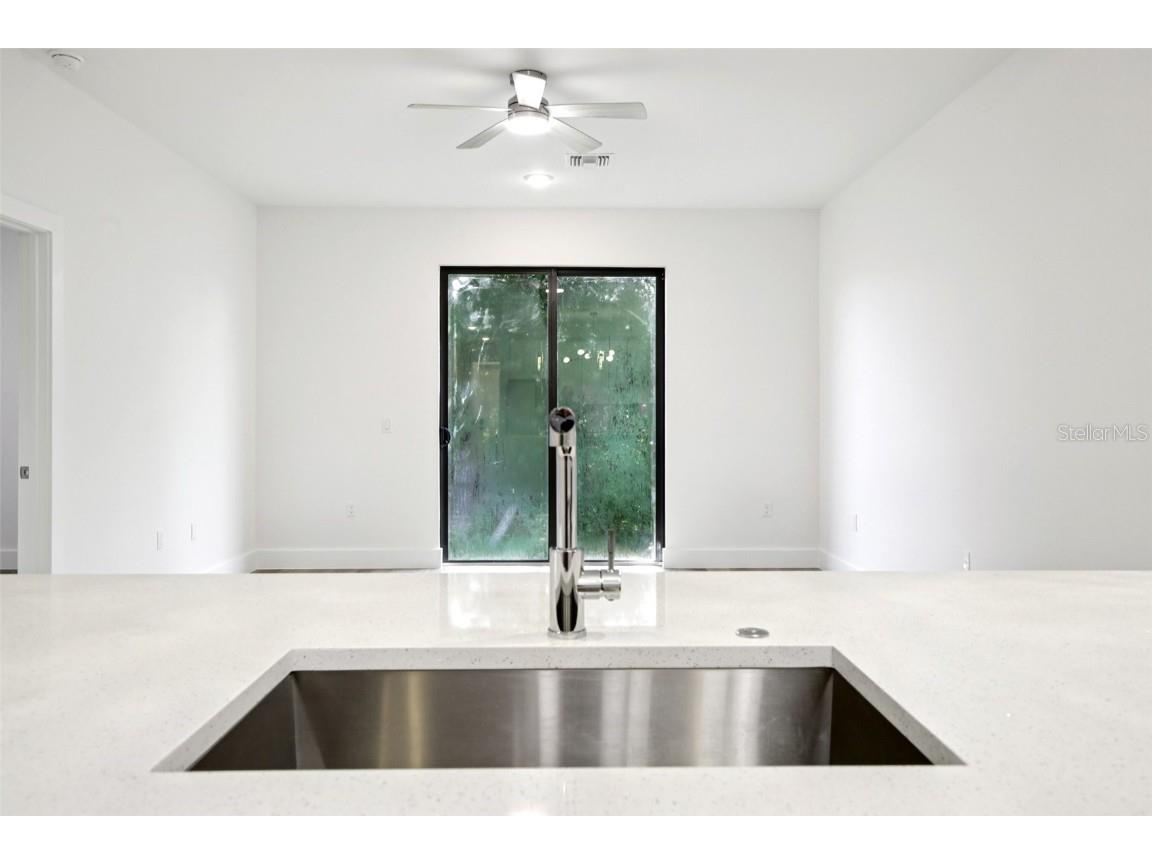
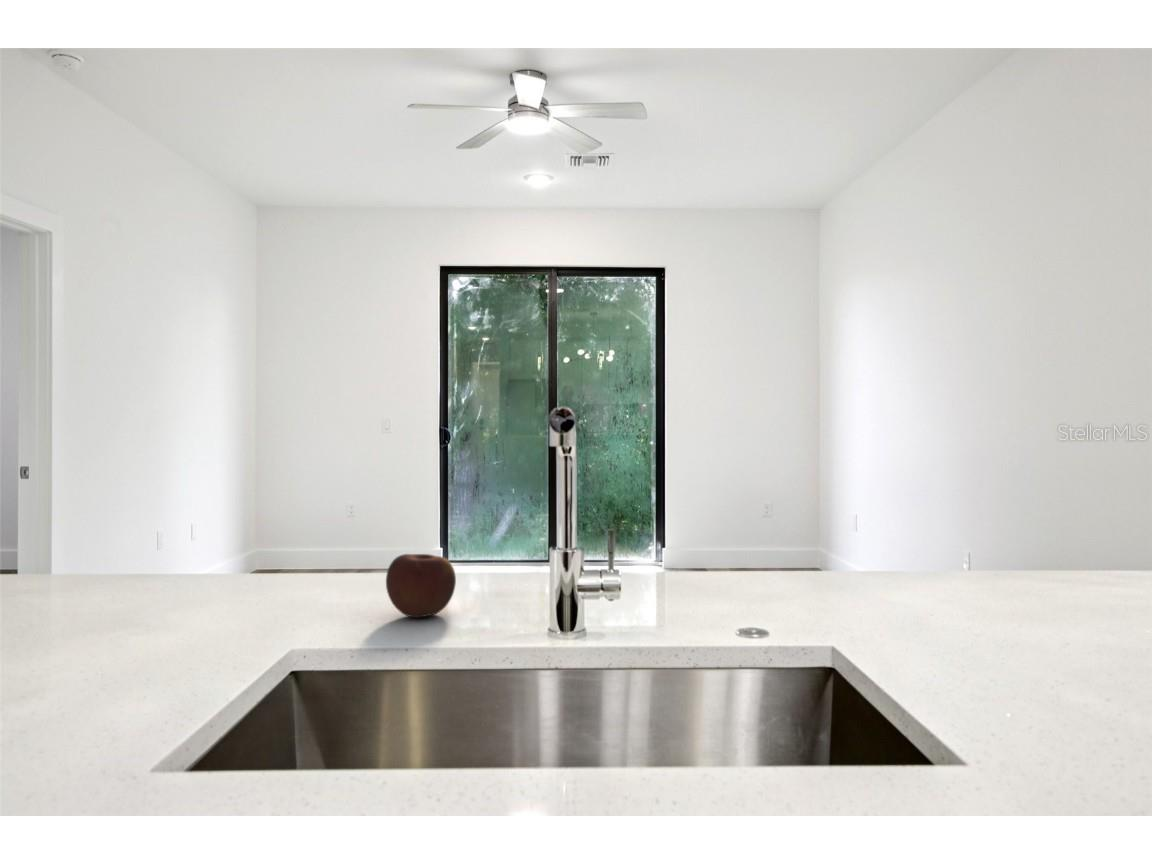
+ apple (421, 584)
